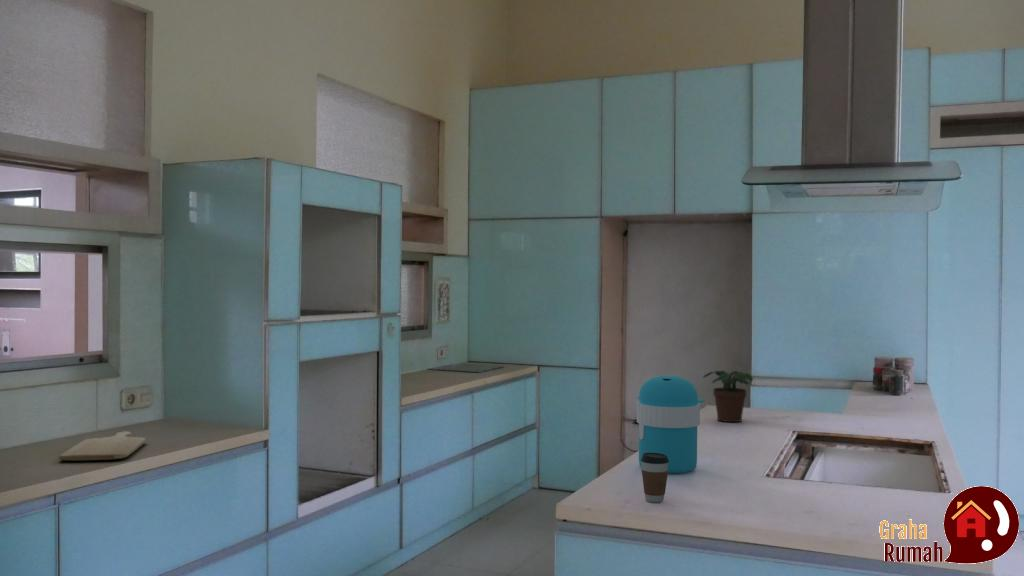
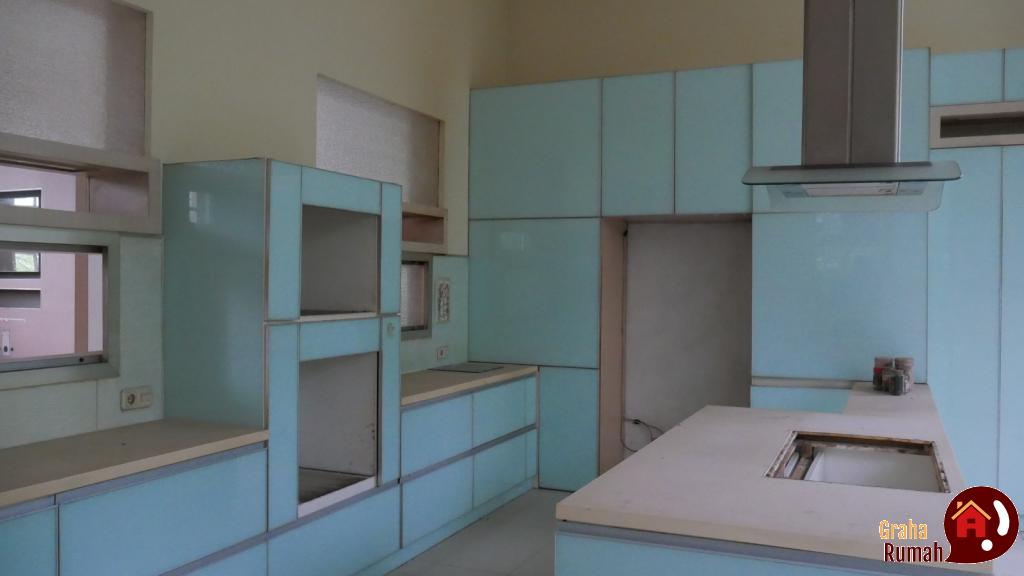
- coffee cup (654, 477)
- chopping board (109, 444)
- potted plant (727, 395)
- coffee maker (668, 422)
